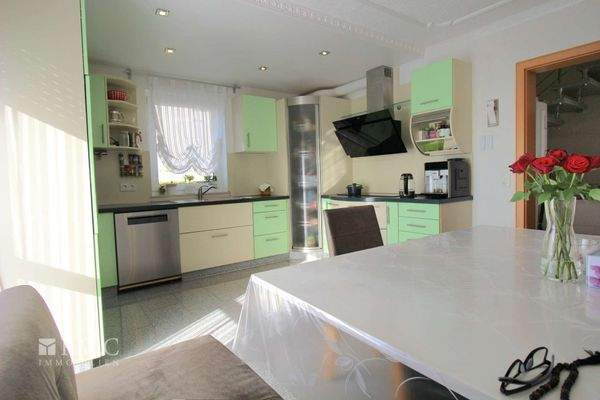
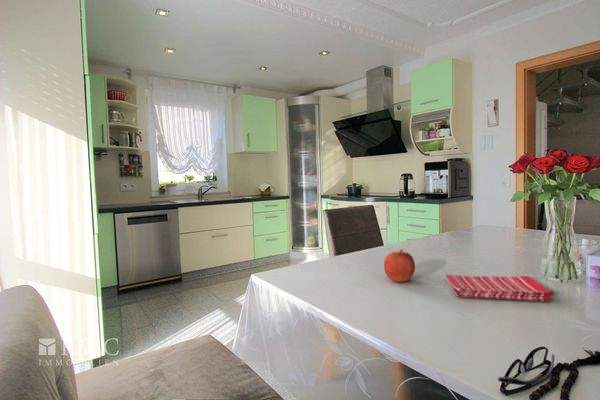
+ dish towel (494, 285)
+ apple (399, 264)
